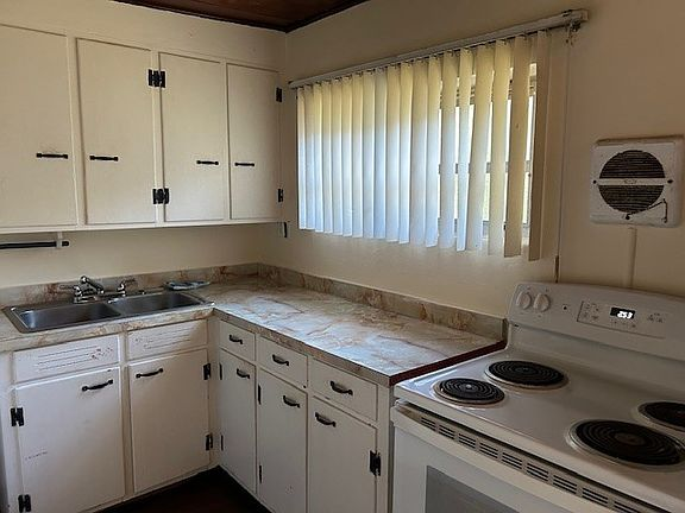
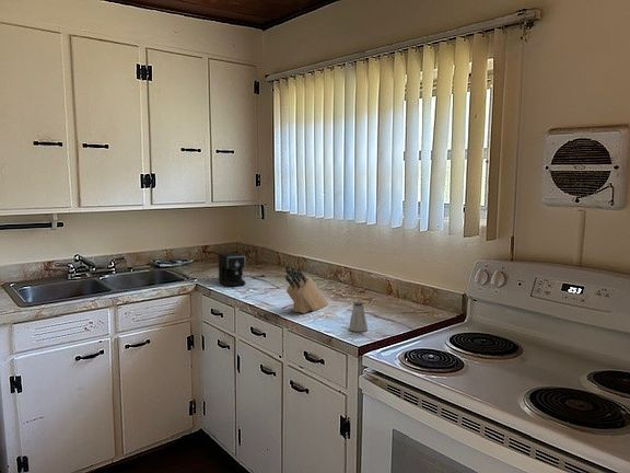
+ knife block (305, 287)
+ saltshaker (358, 315)
+ coffee maker (244, 266)
